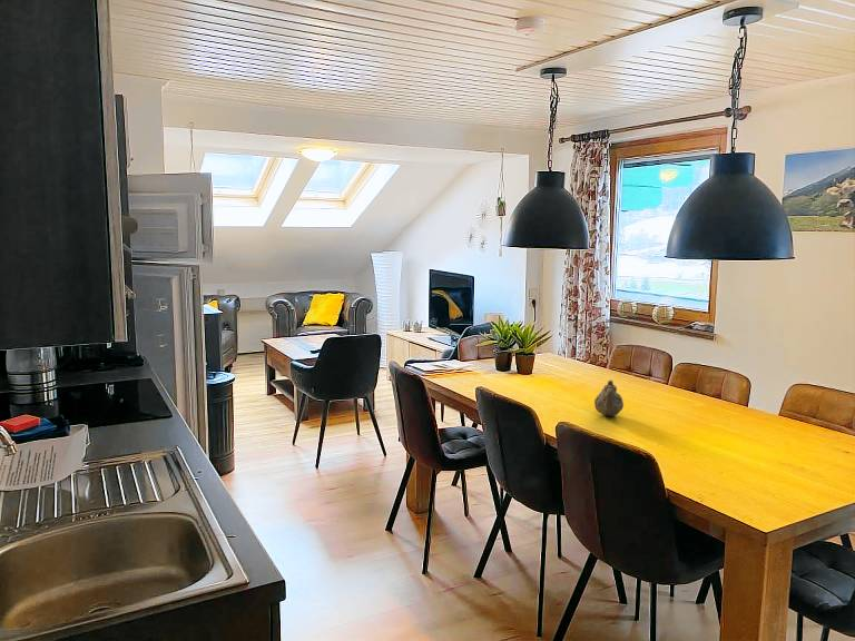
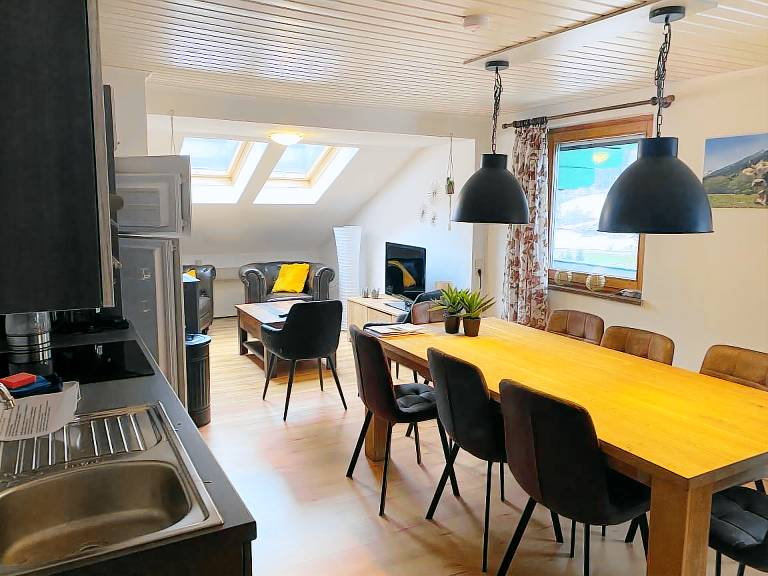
- teapot (609, 397)
